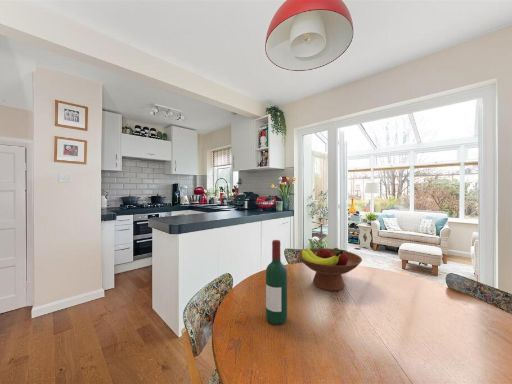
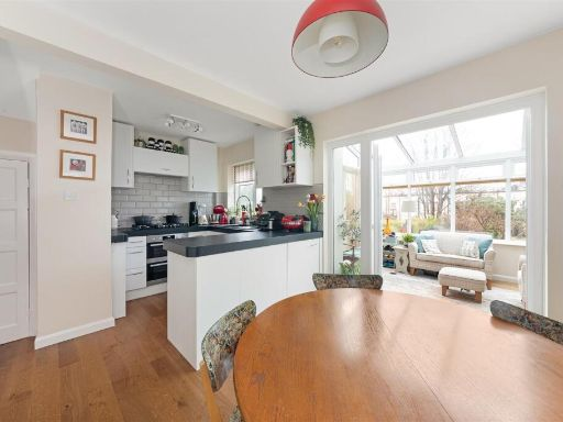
- wine bottle (276, 279)
- fruit bowl (328, 264)
